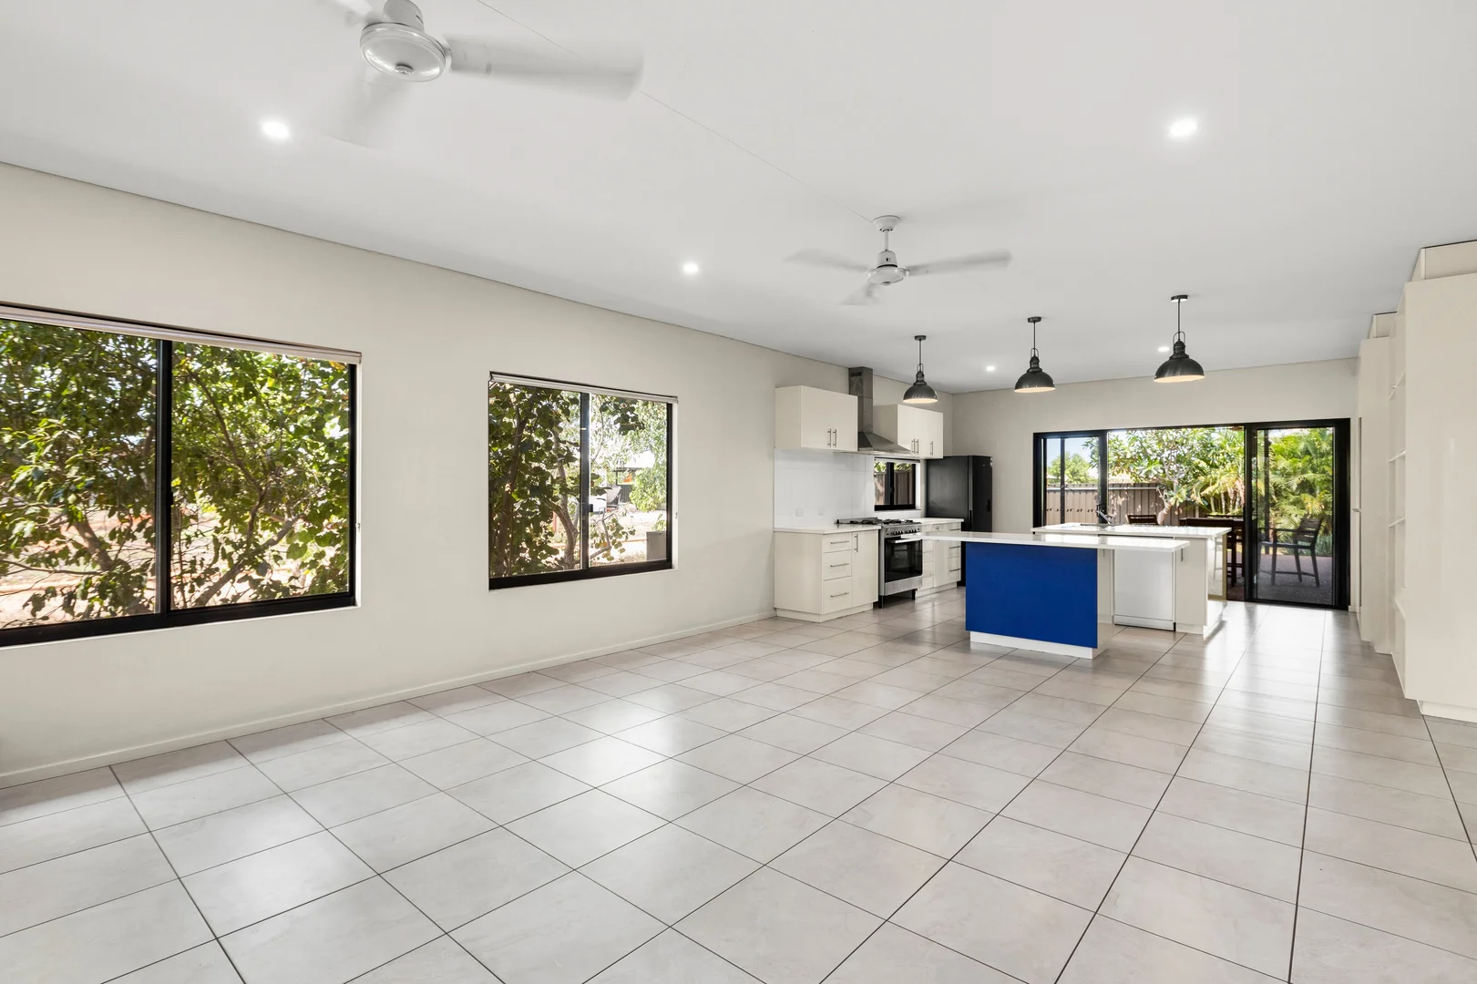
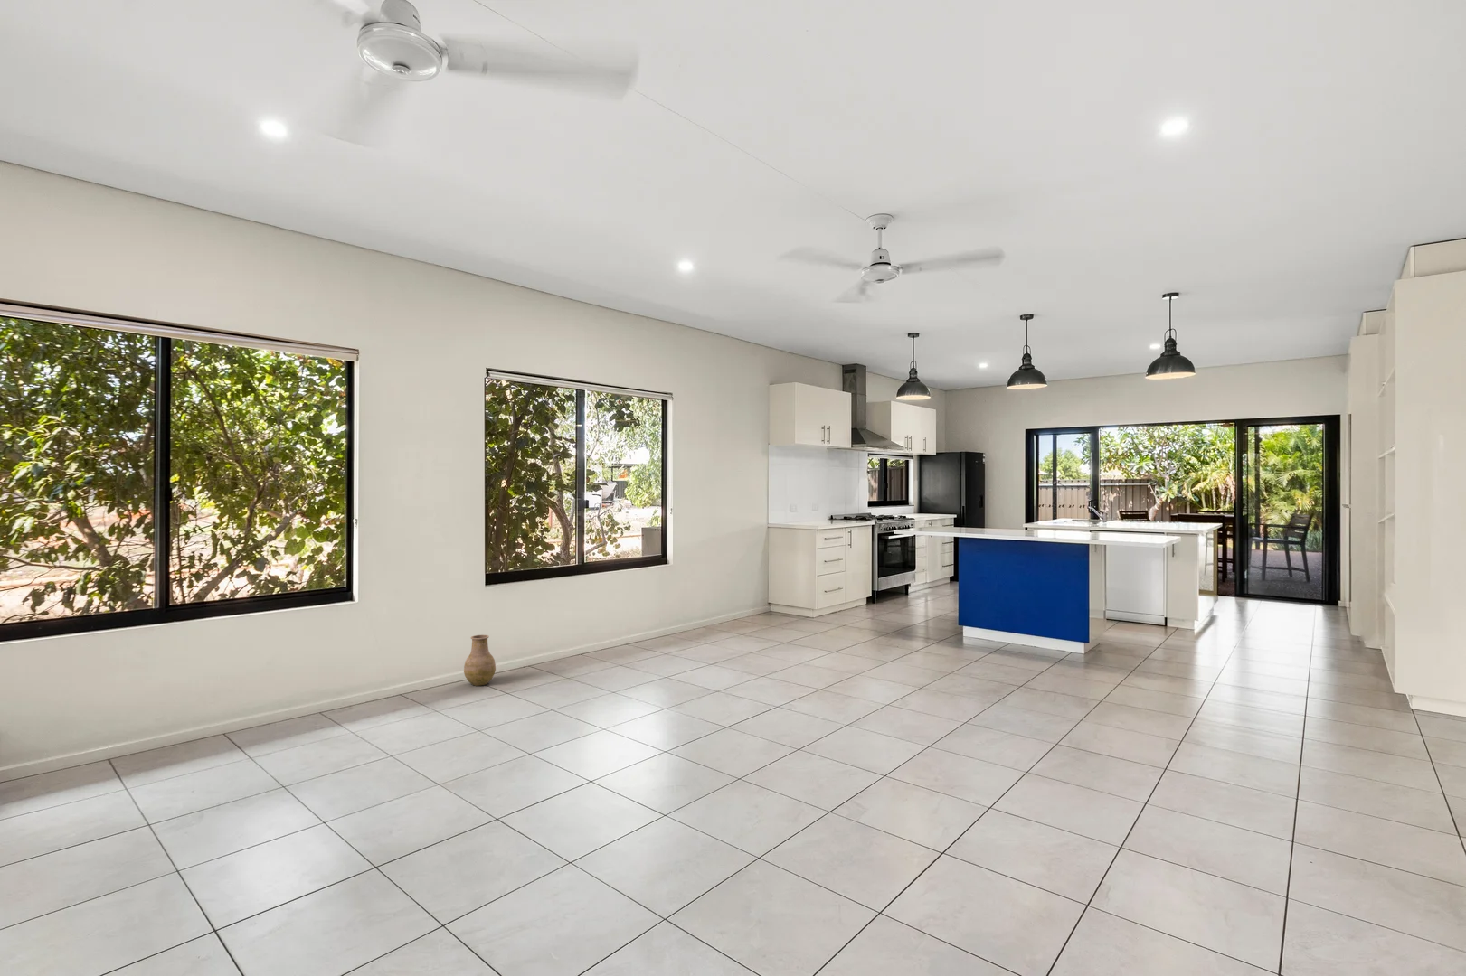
+ vase (480, 660)
